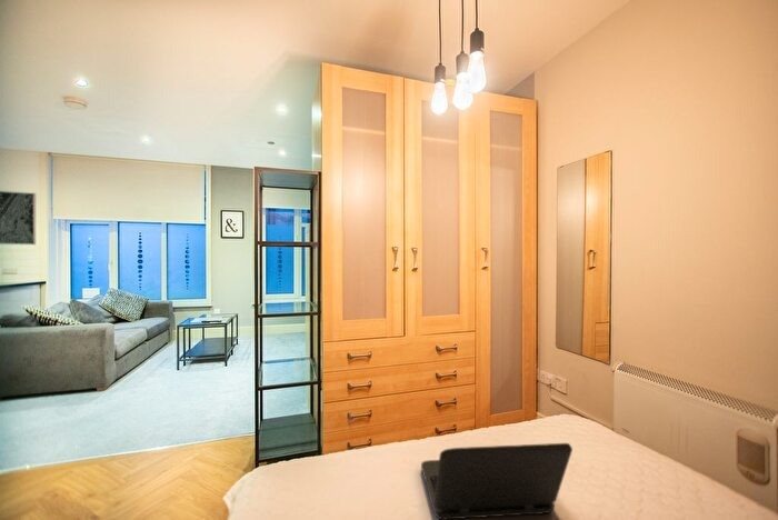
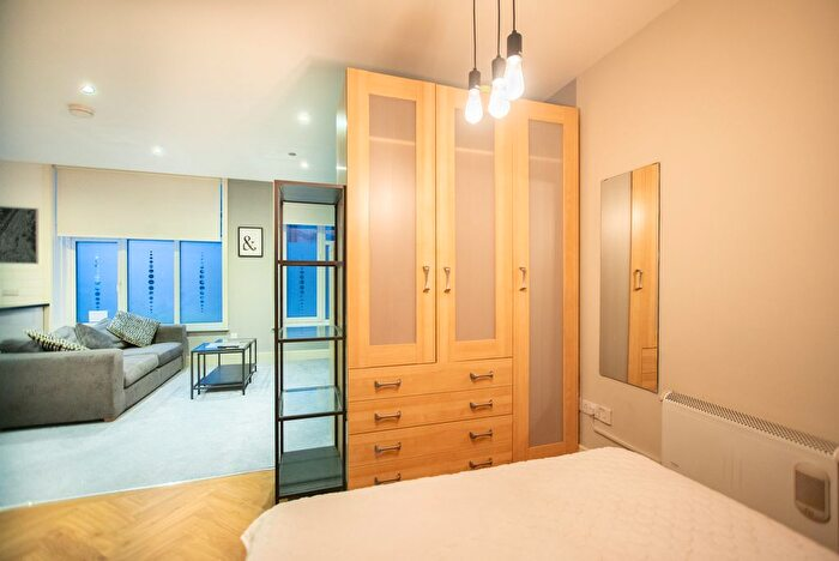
- laptop (486, 457)
